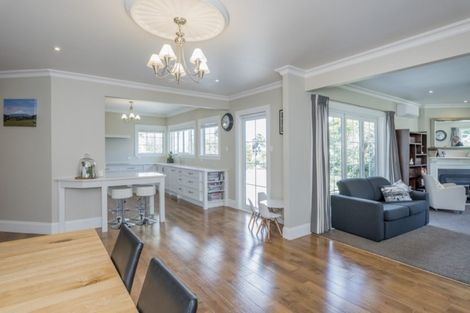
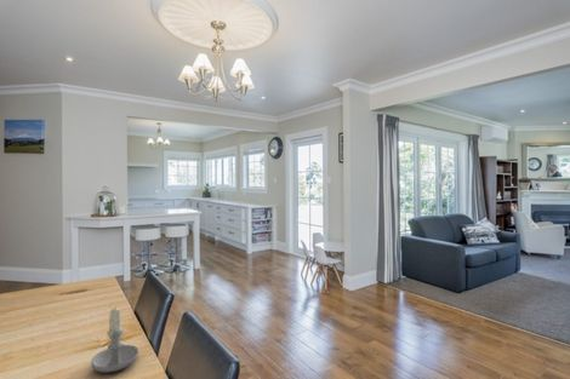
+ candle (115, 334)
